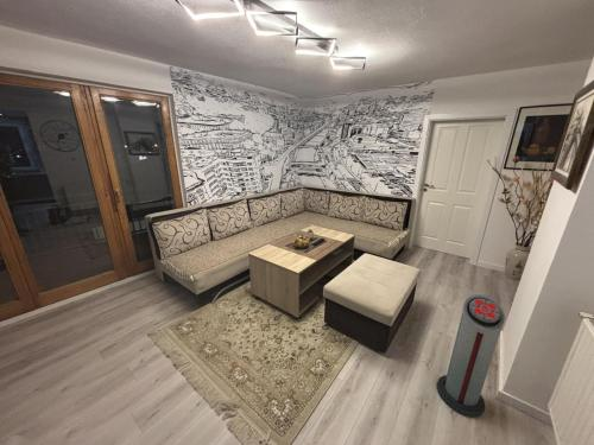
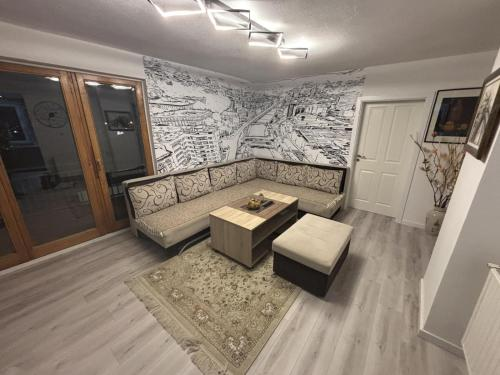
- air purifier (472, 351)
